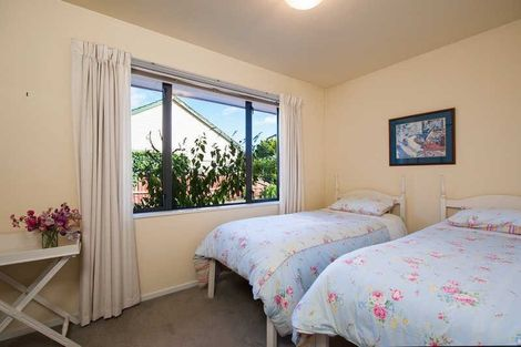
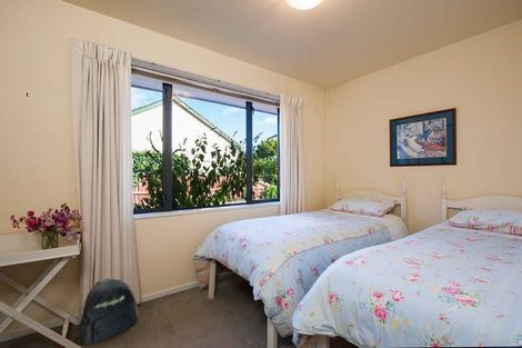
+ backpack (109, 304)
